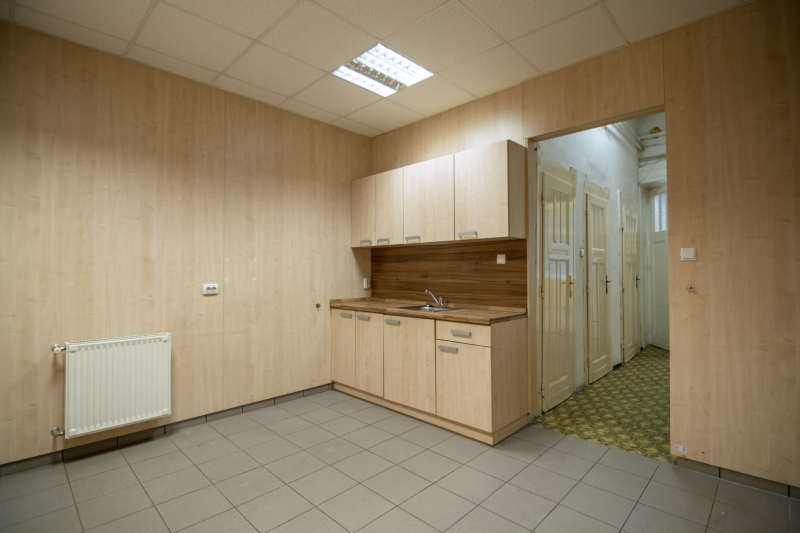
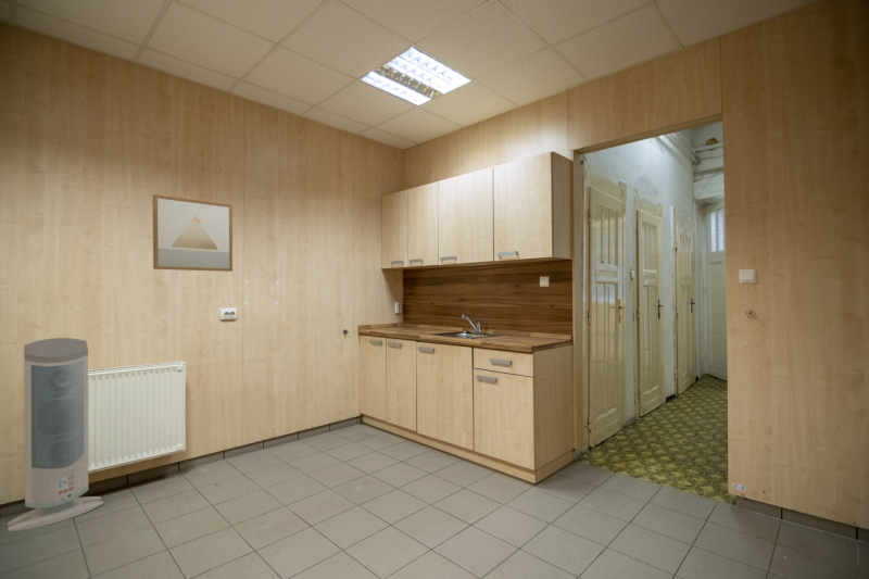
+ air purifier (56, 426)
+ wall art (194, 235)
